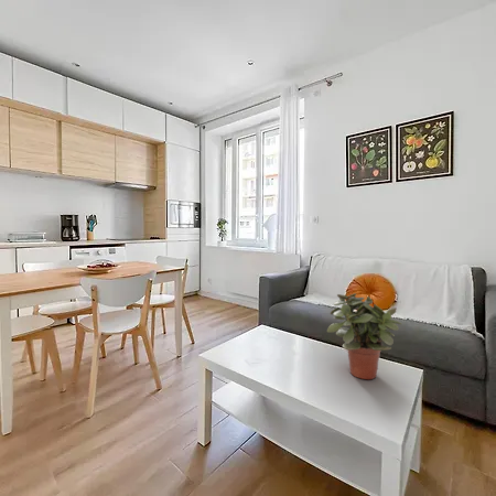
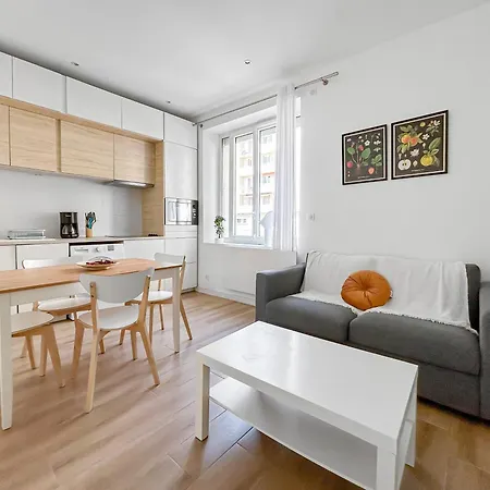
- potted plant (364, 334)
